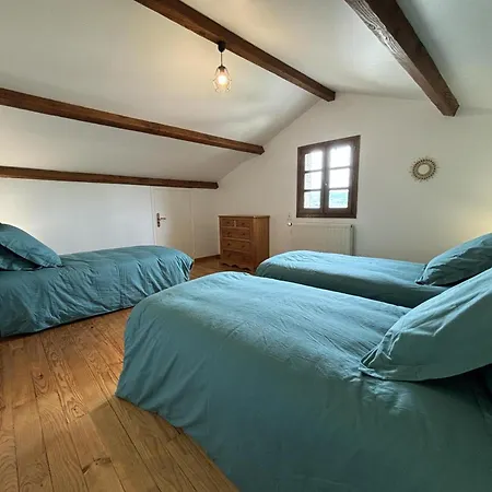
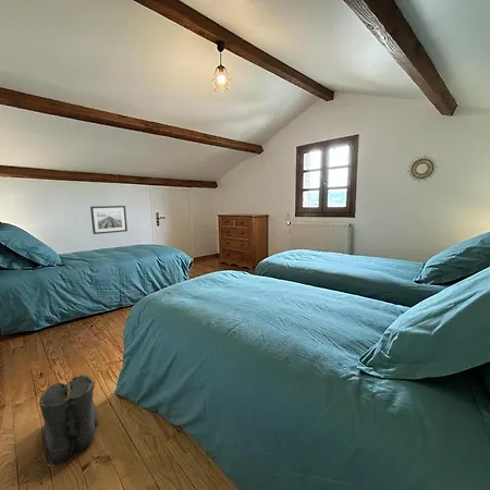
+ boots (70, 405)
+ wall art (109, 219)
